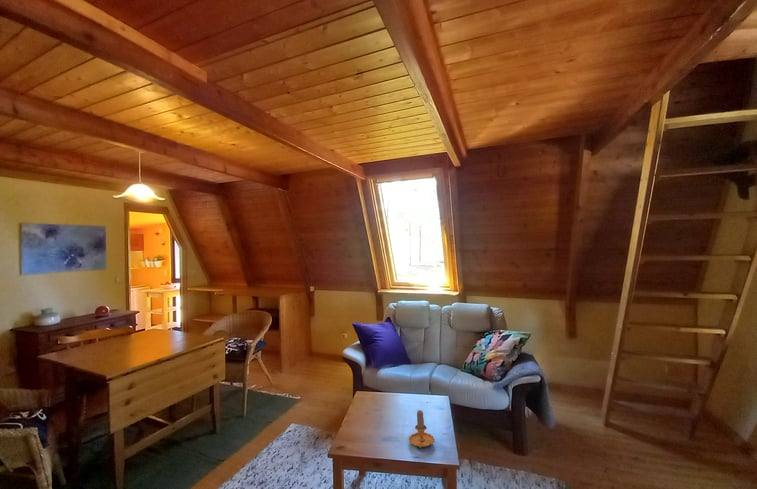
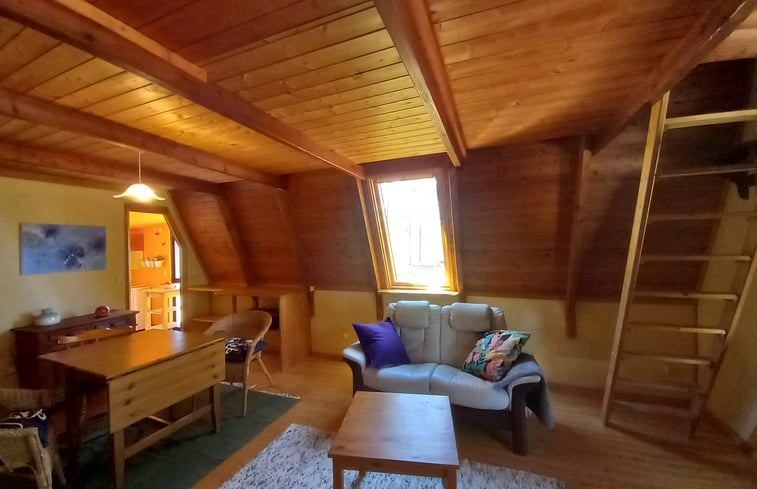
- candle (420, 427)
